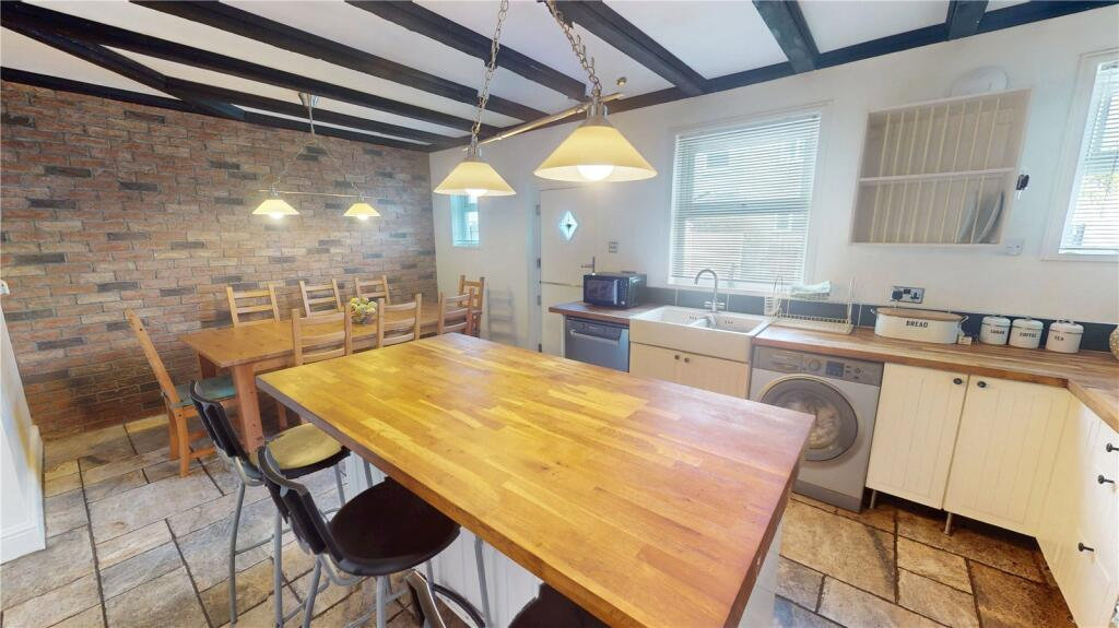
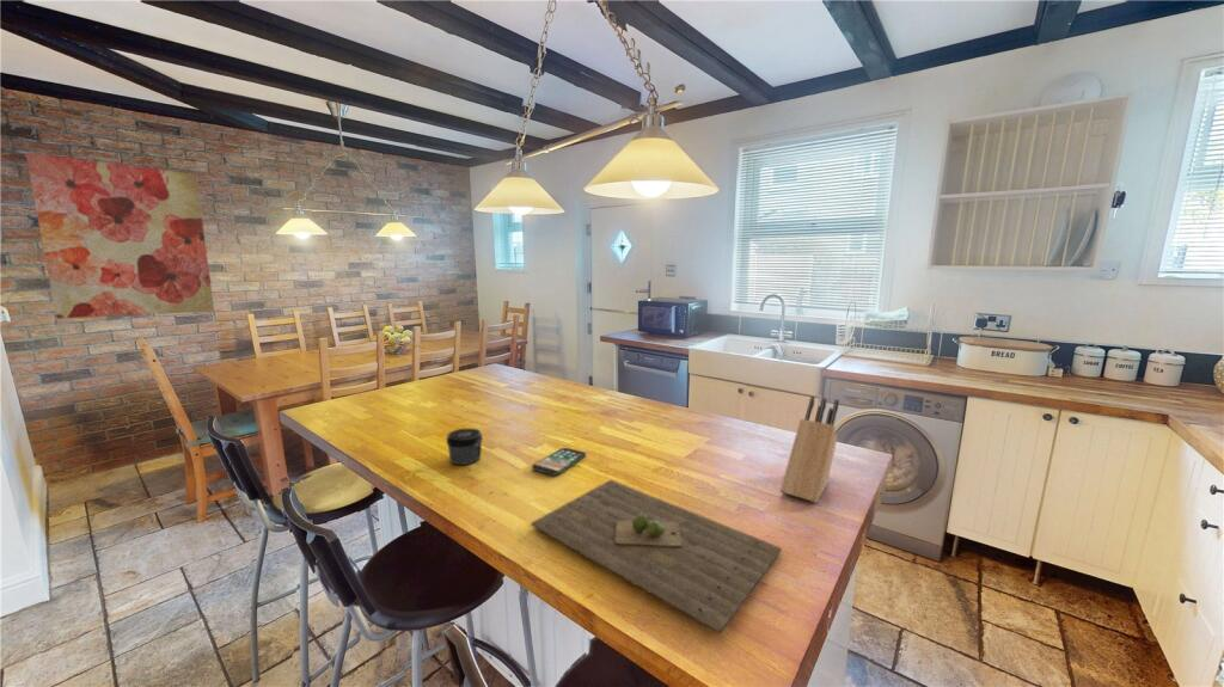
+ smartphone (559, 460)
+ jar (465, 446)
+ wall art (130, 241)
+ knife block (813, 443)
+ cutting board (650, 526)
